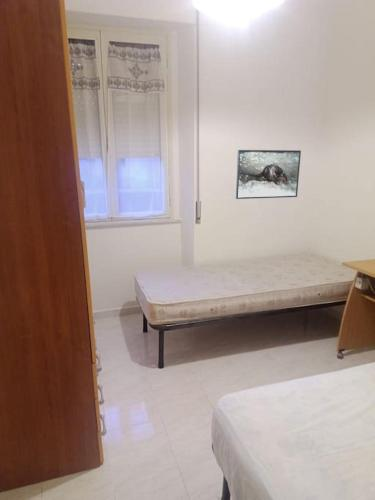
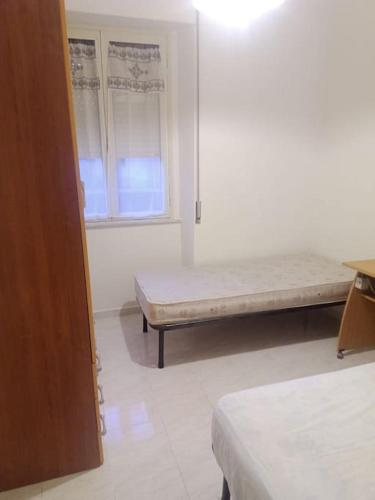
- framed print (268, 174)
